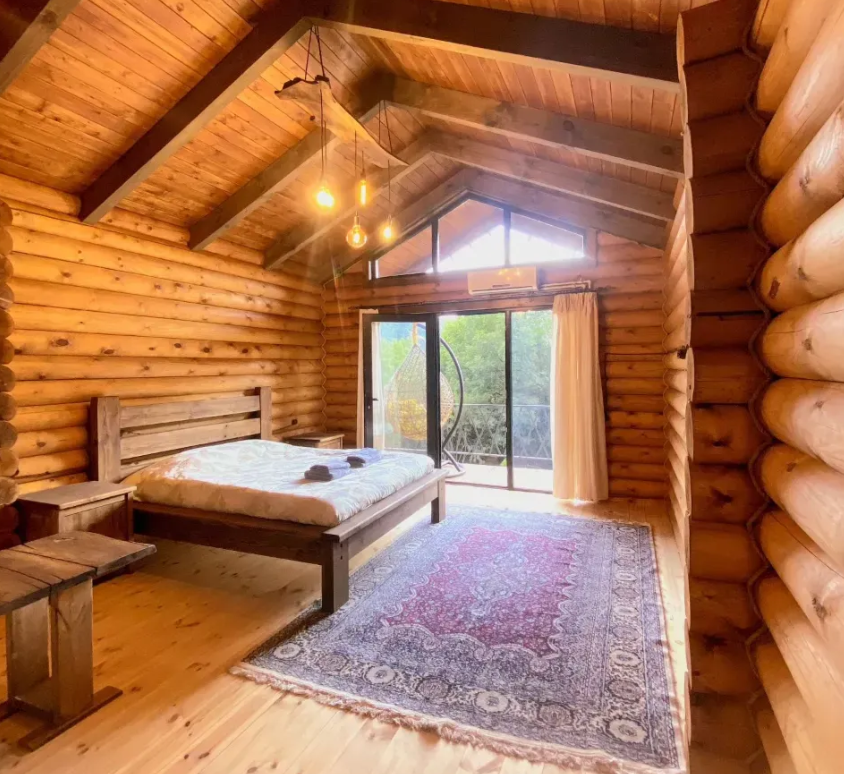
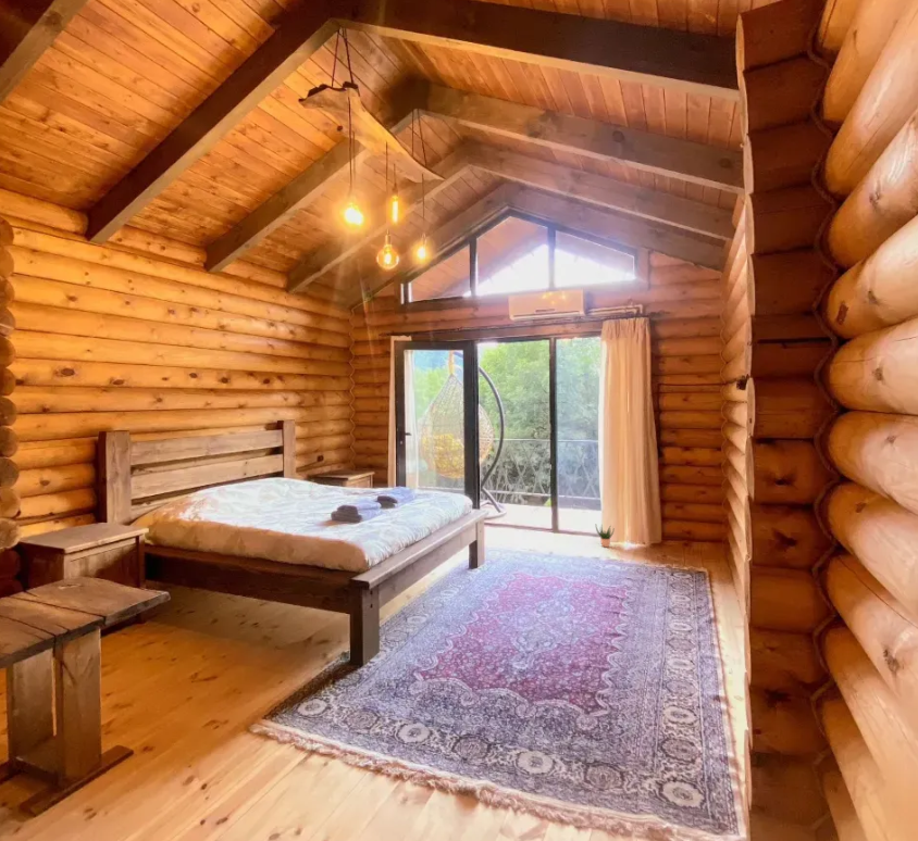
+ potted plant (605, 534)
